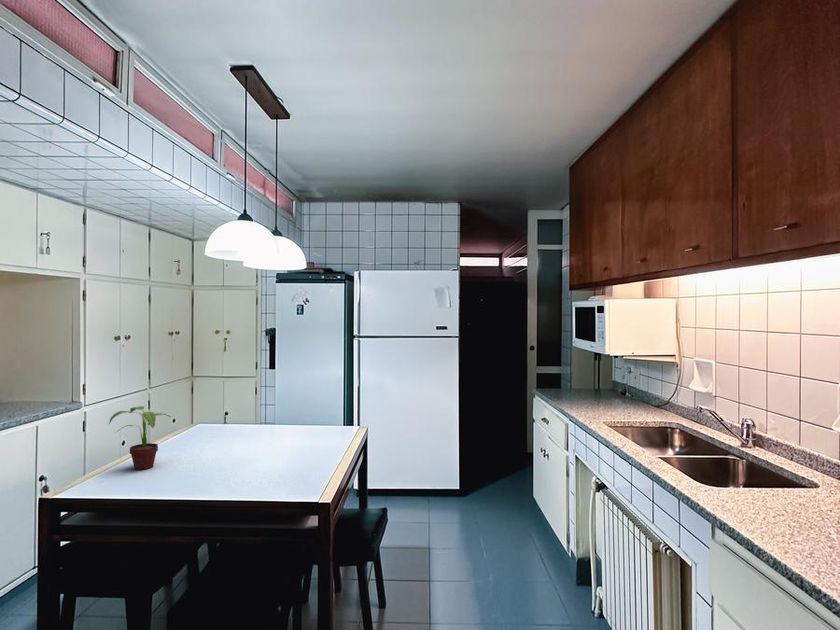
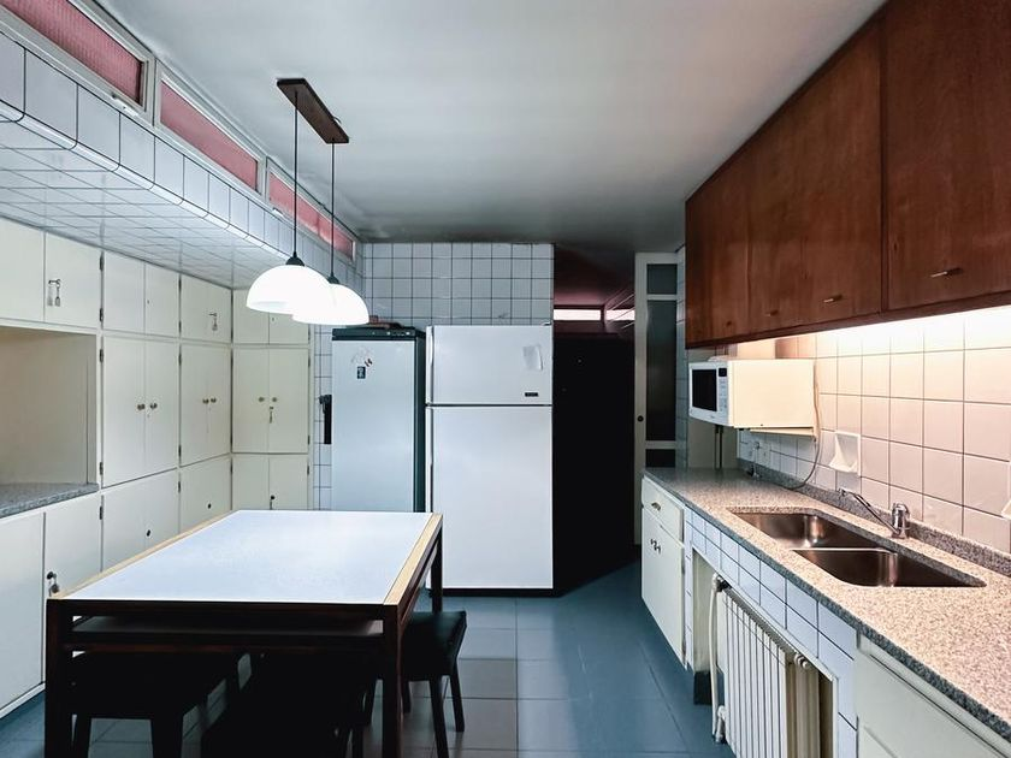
- potted plant (141, 437)
